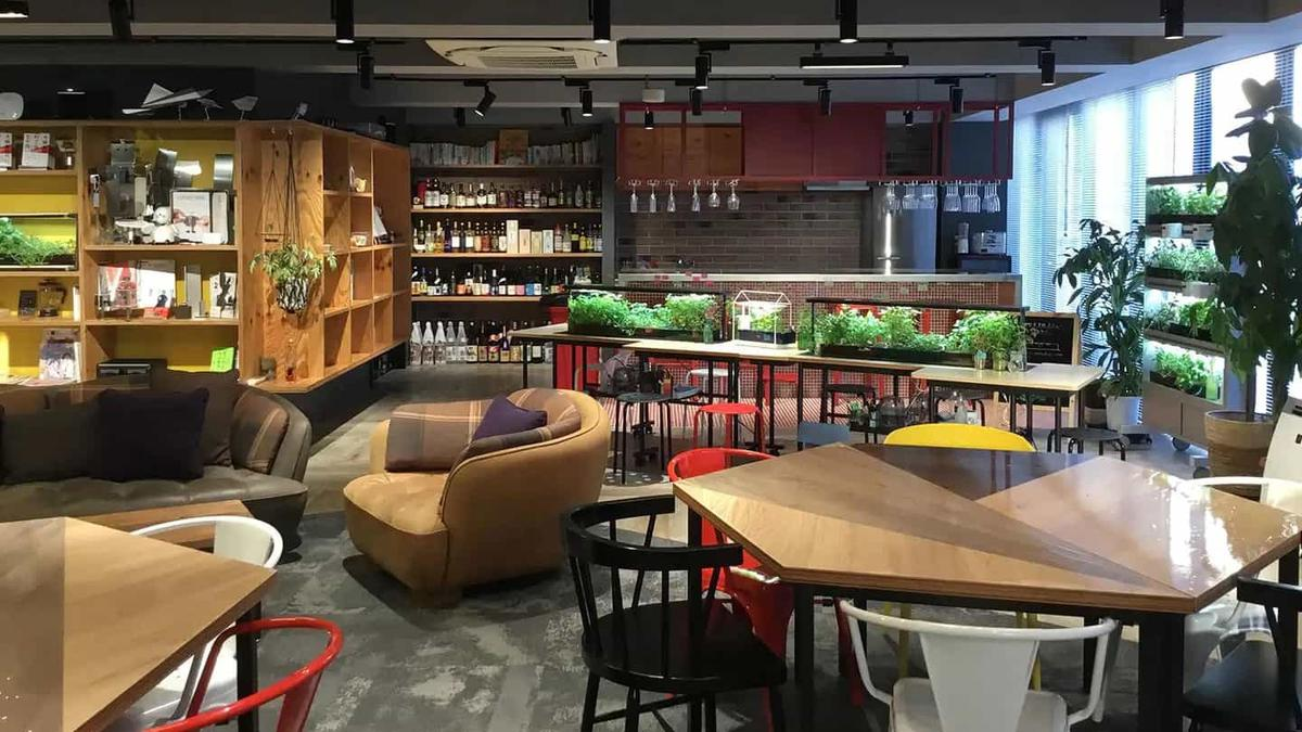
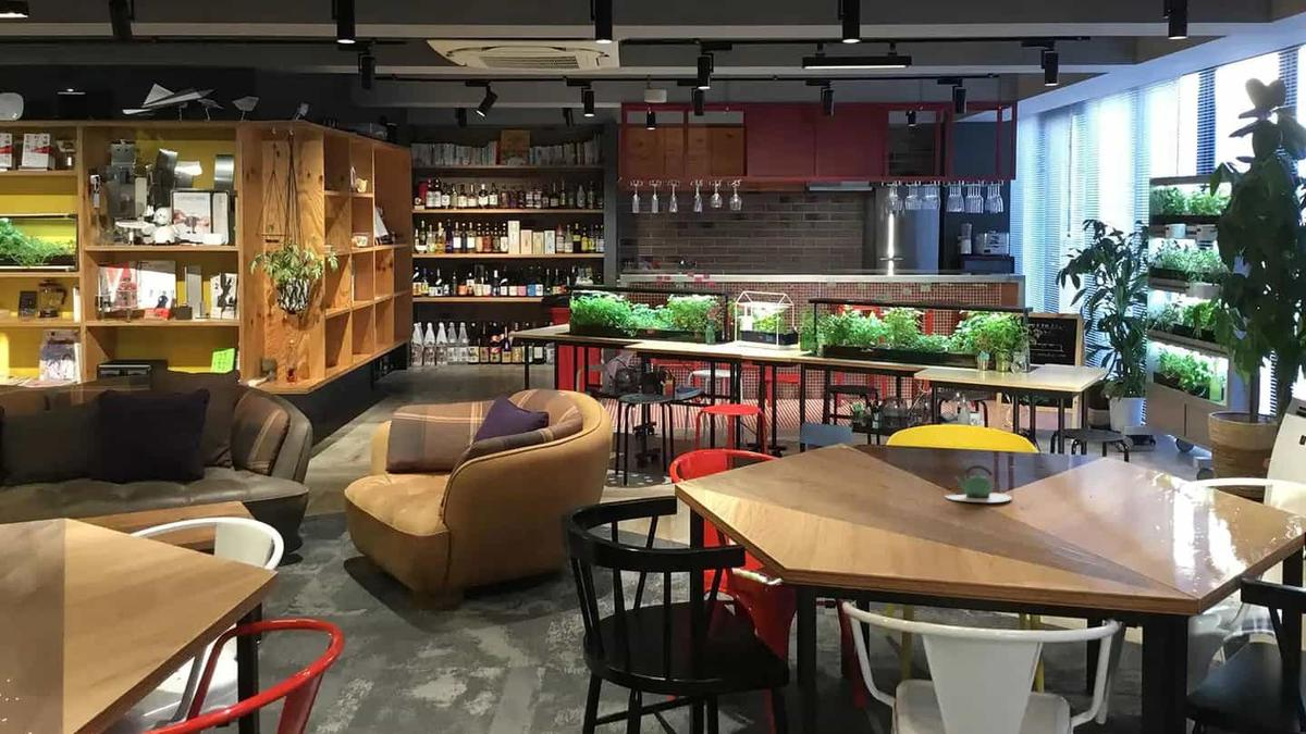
+ teapot (977, 481)
